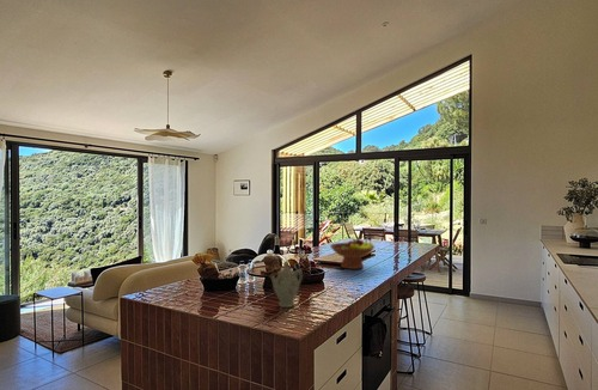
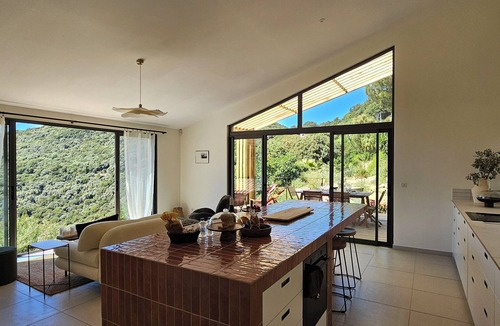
- fruit bowl (352, 251)
- chinaware (286, 282)
